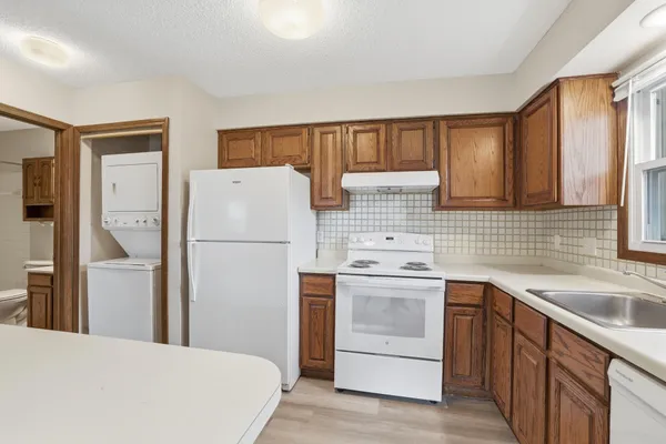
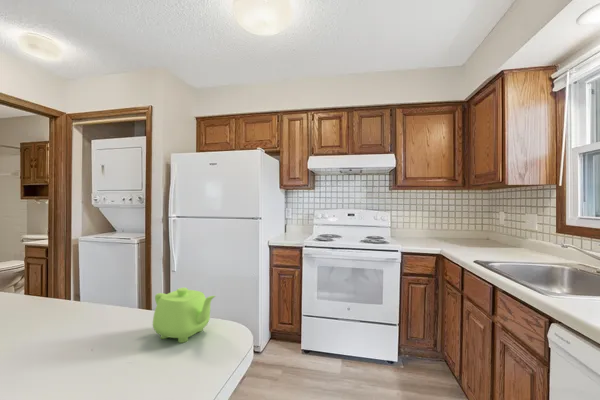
+ teapot (184, 311)
